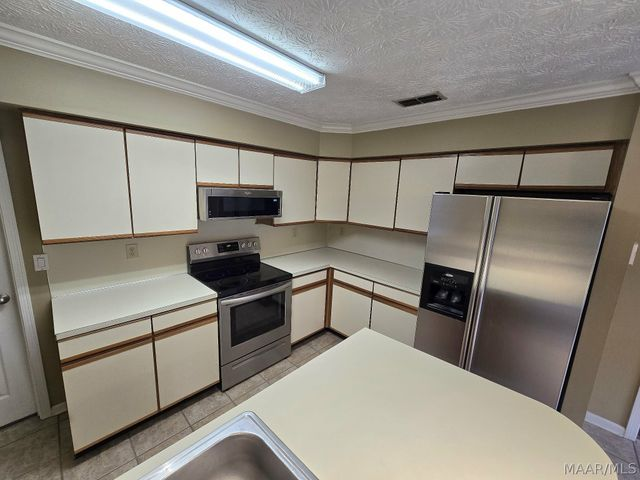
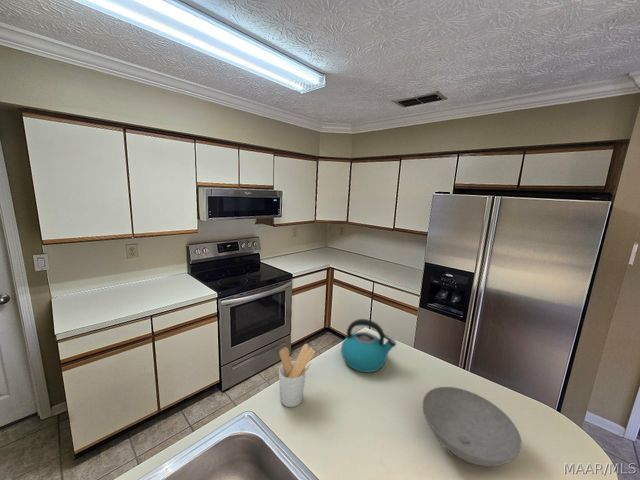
+ bowl (465, 431)
+ utensil holder (297, 373)
+ kettle (368, 341)
